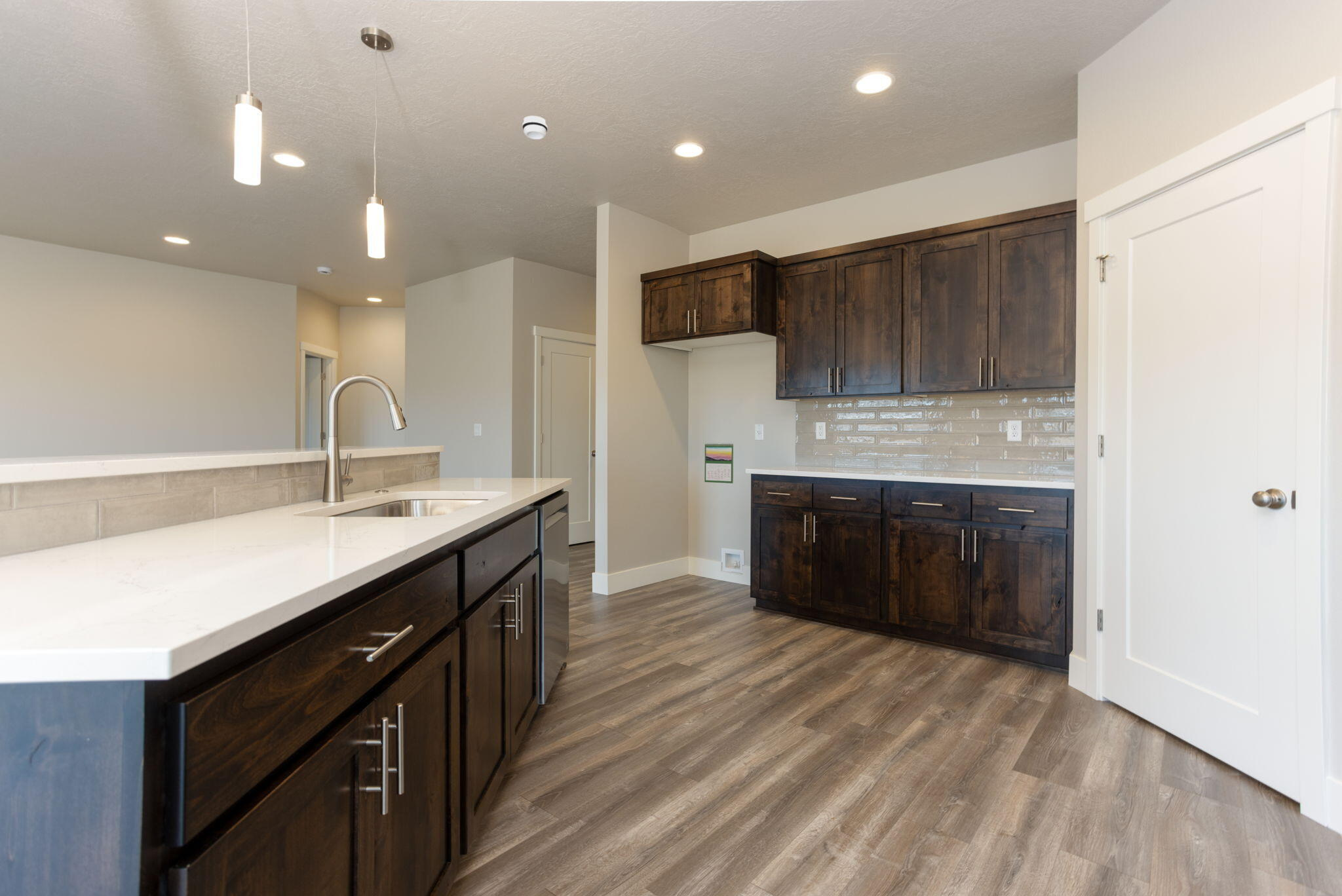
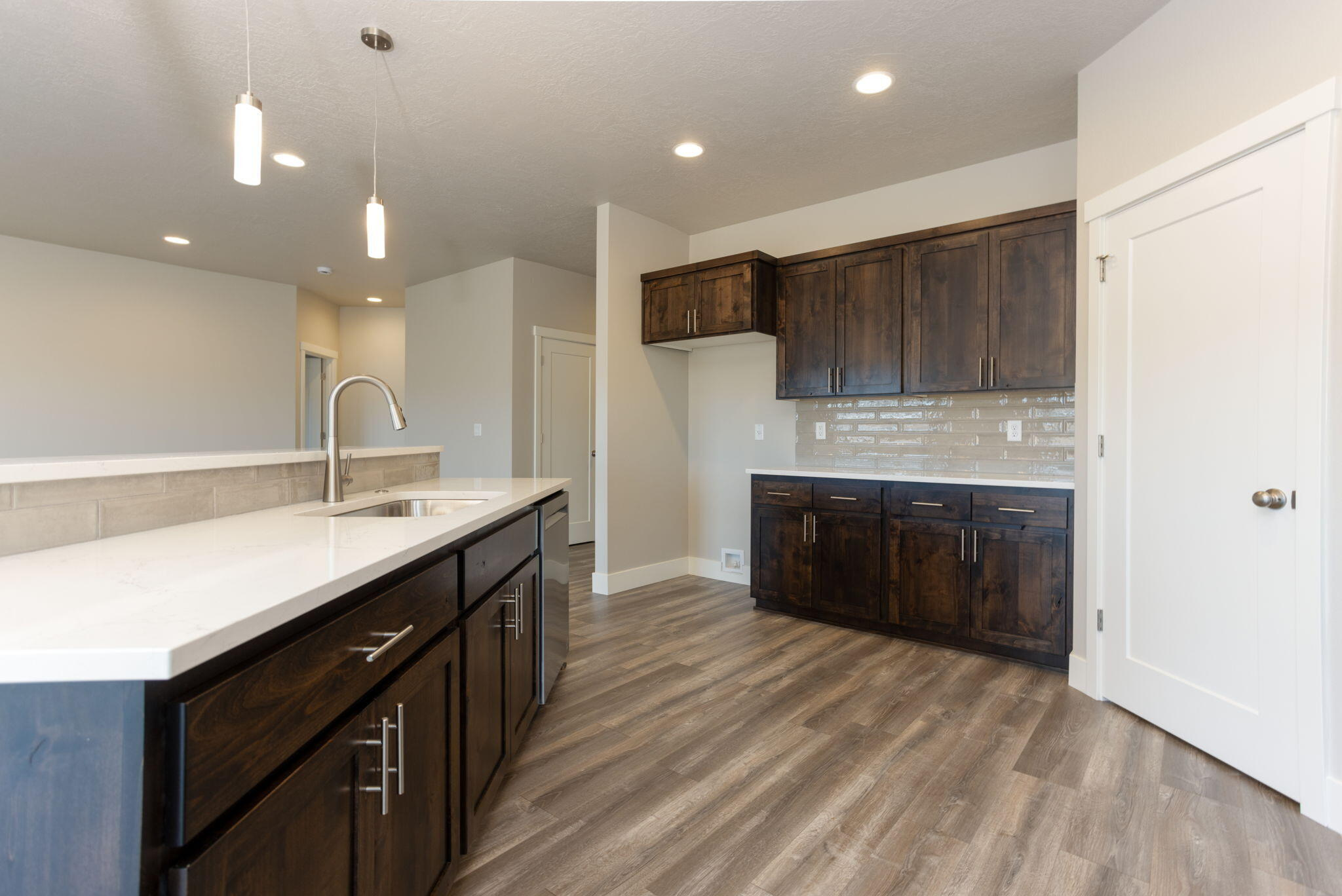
- smoke detector (535, 128)
- calendar (719, 462)
